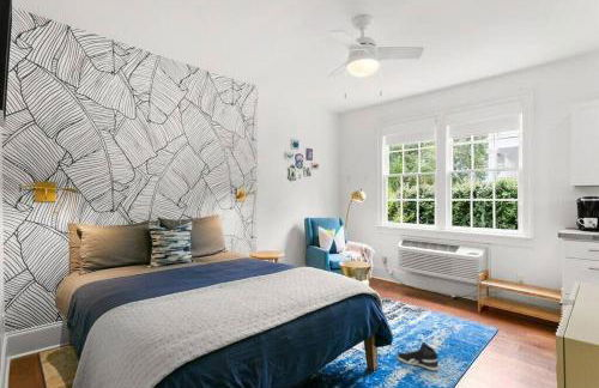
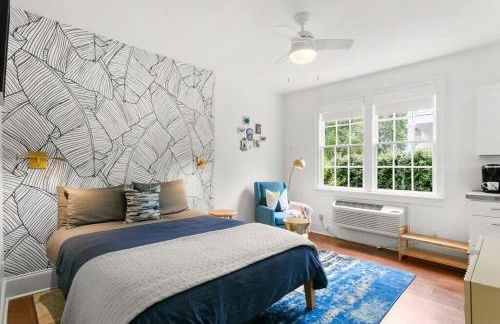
- sneaker (417, 352)
